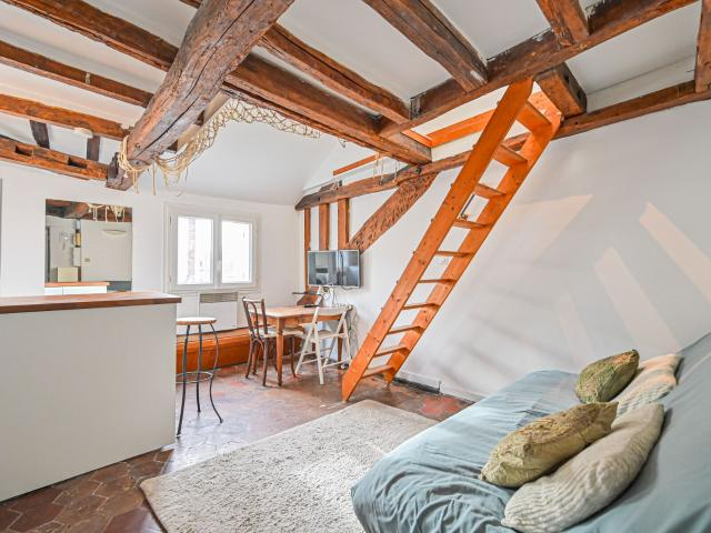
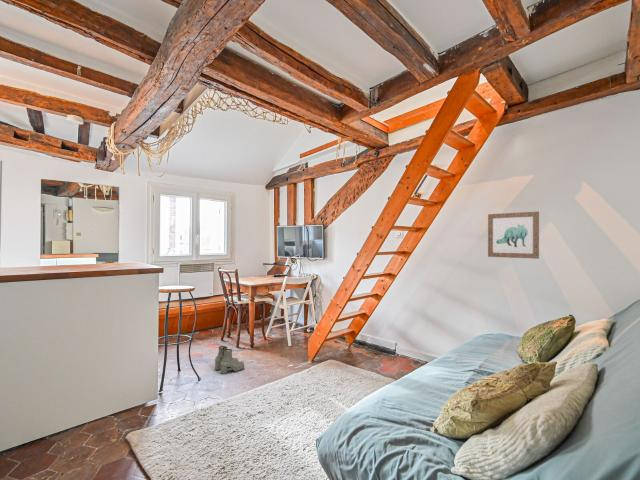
+ wall art (512, 235)
+ boots (229, 357)
